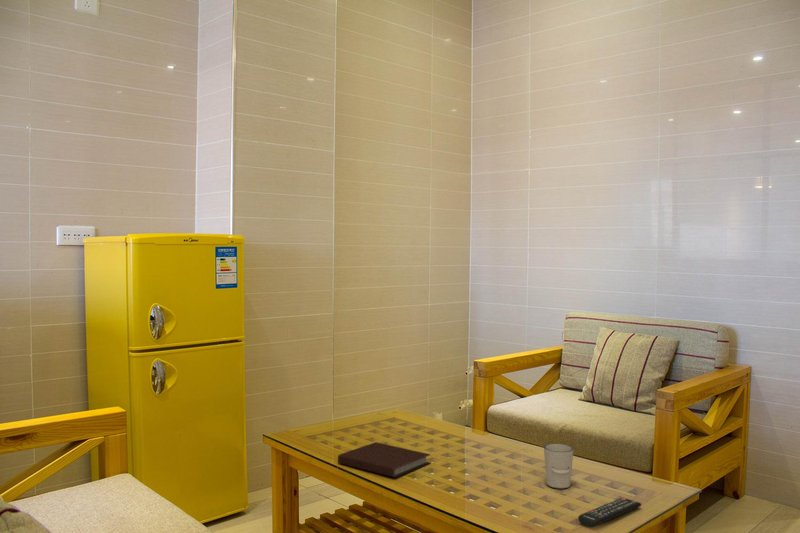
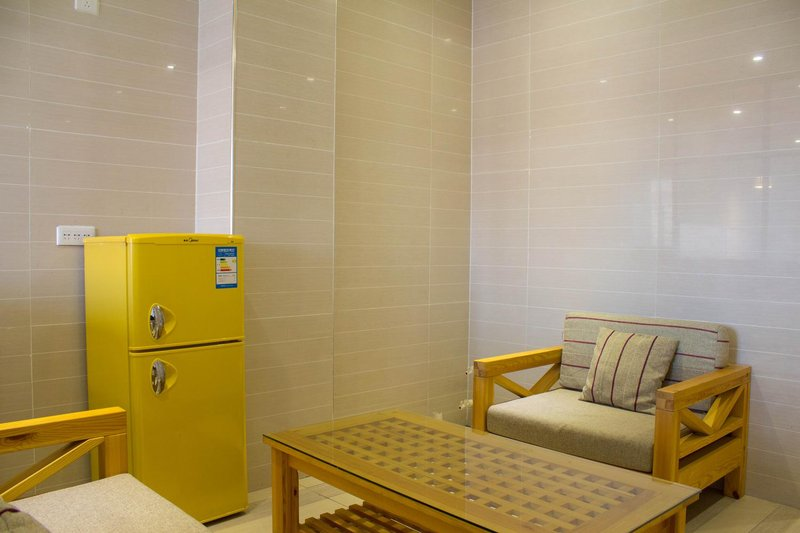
- cup (558, 467)
- notebook (384, 459)
- remote control (610, 512)
